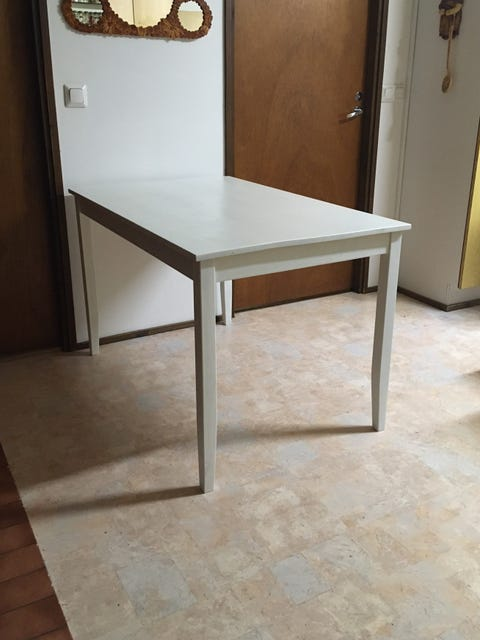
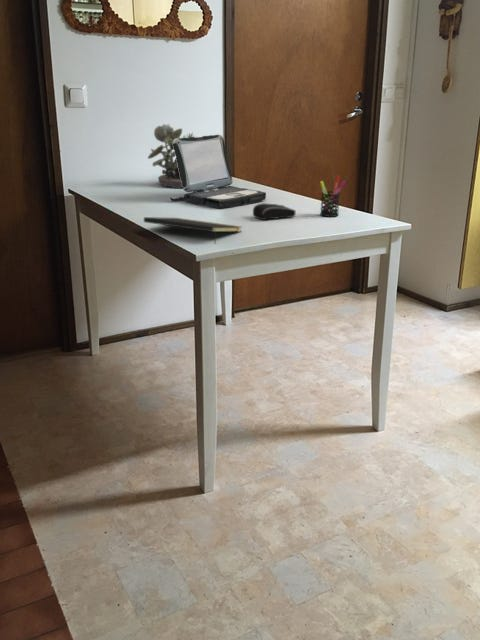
+ computer mouse (274, 210)
+ pen holder (329, 195)
+ succulent plant (175, 154)
+ notepad (193, 224)
+ laptop (218, 170)
